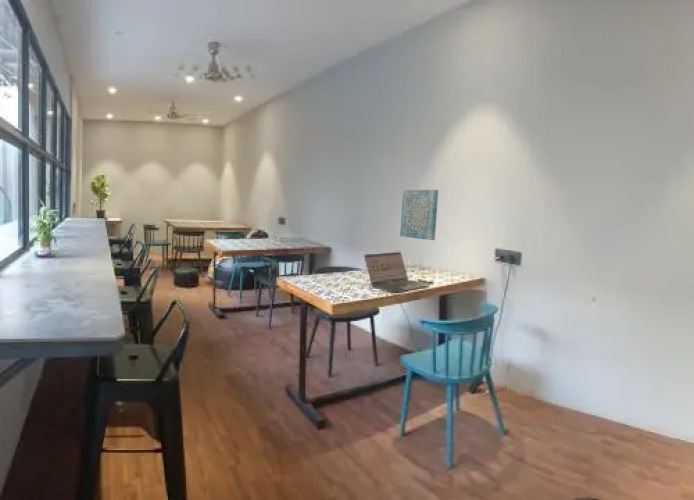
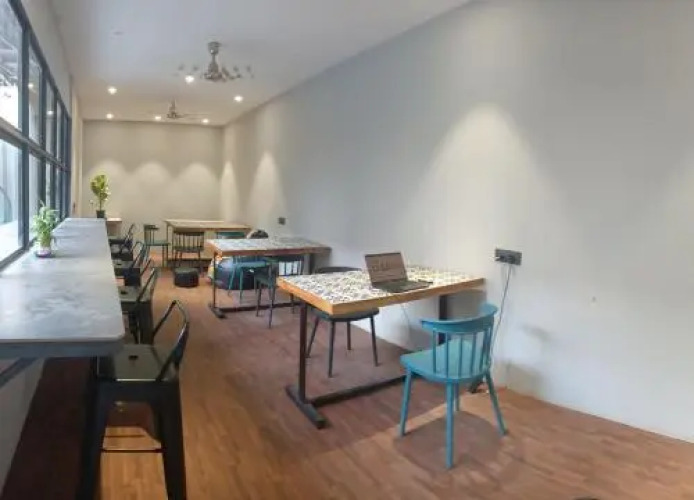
- wall art (418, 214)
